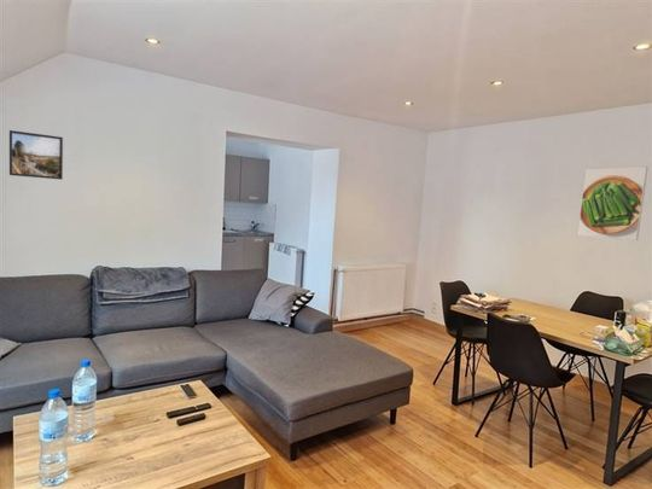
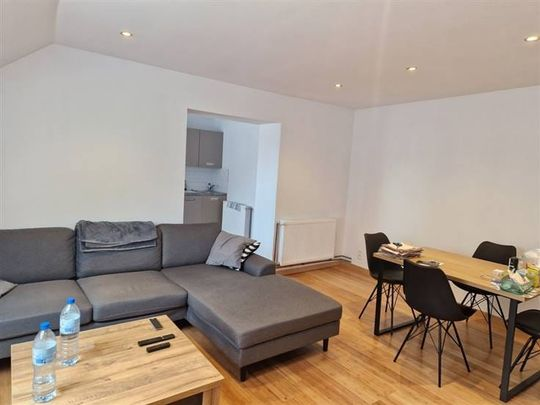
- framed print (36, 156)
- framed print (610, 203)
